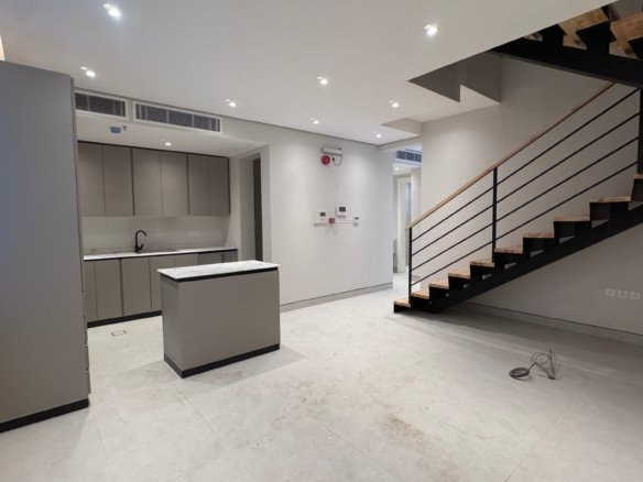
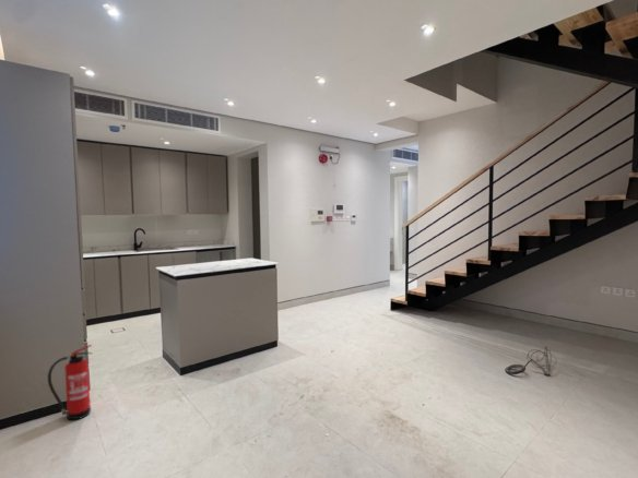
+ fire extinguisher (71, 382)
